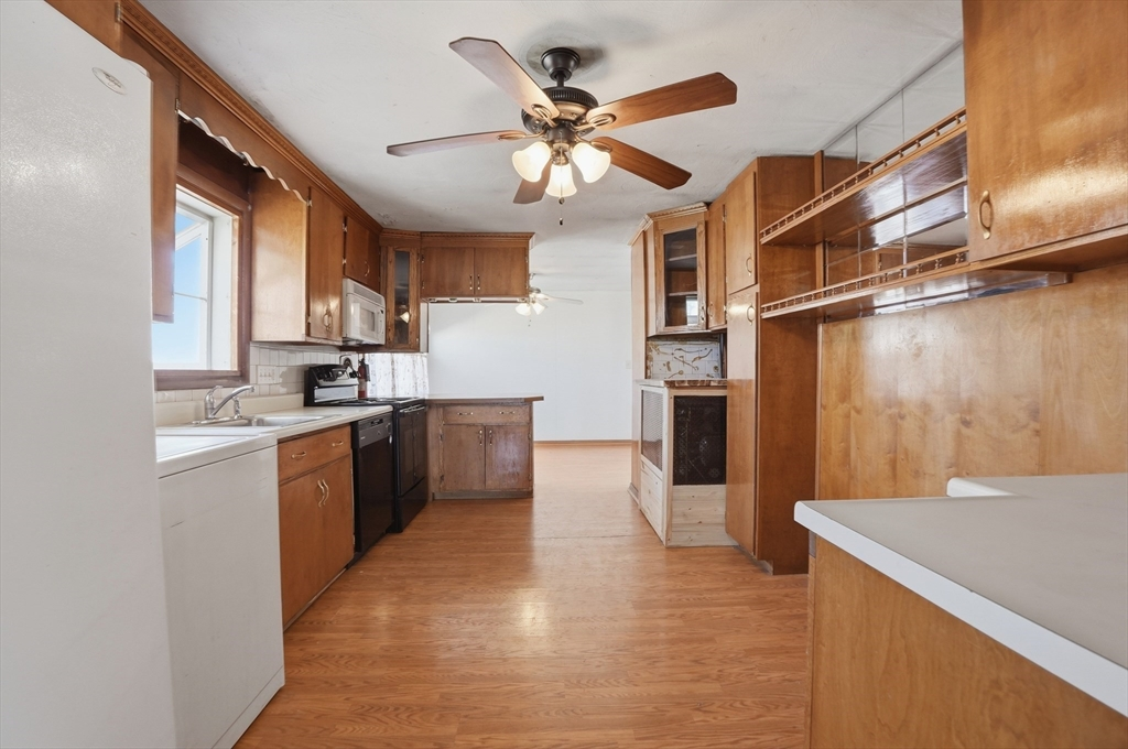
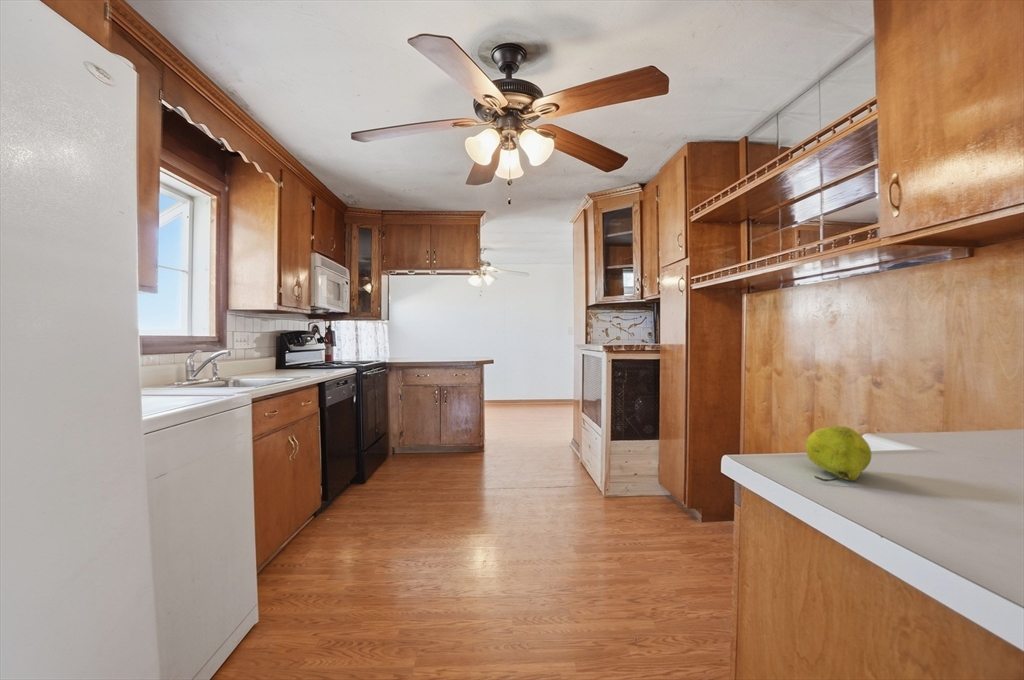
+ fruit (836, 450)
